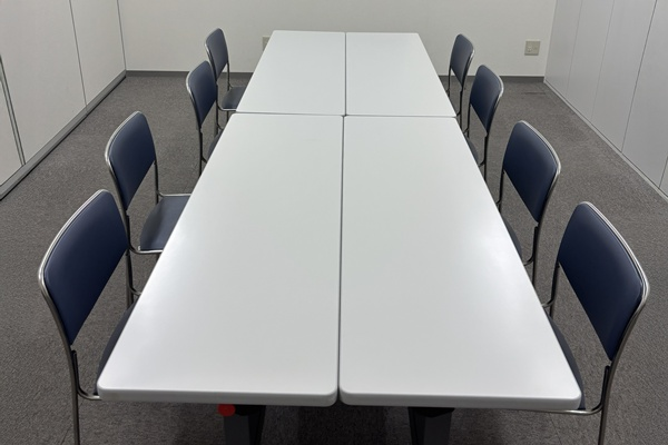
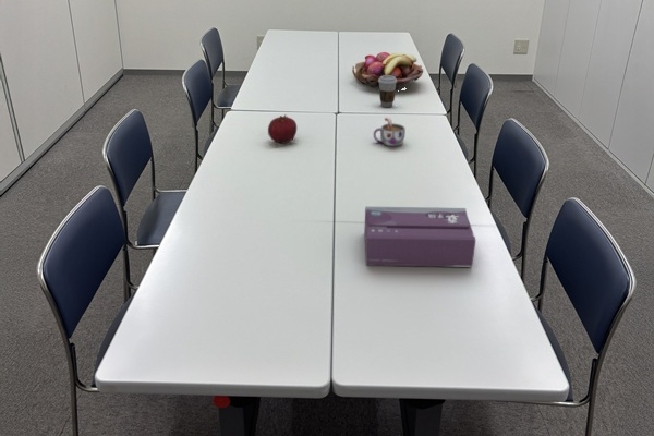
+ fruit basket (388, 69)
+ fruit (282, 128)
+ coffee cup (387, 90)
+ mug (389, 132)
+ tissue box (416, 235)
